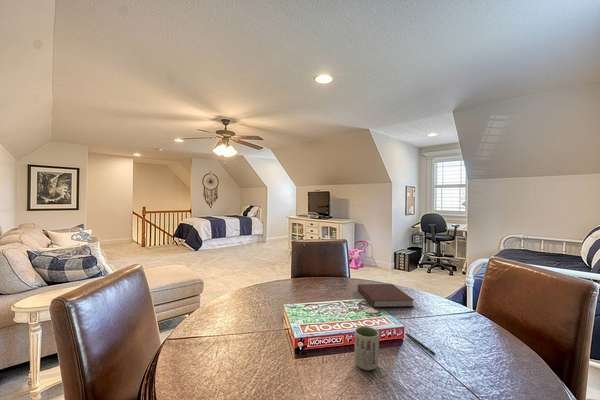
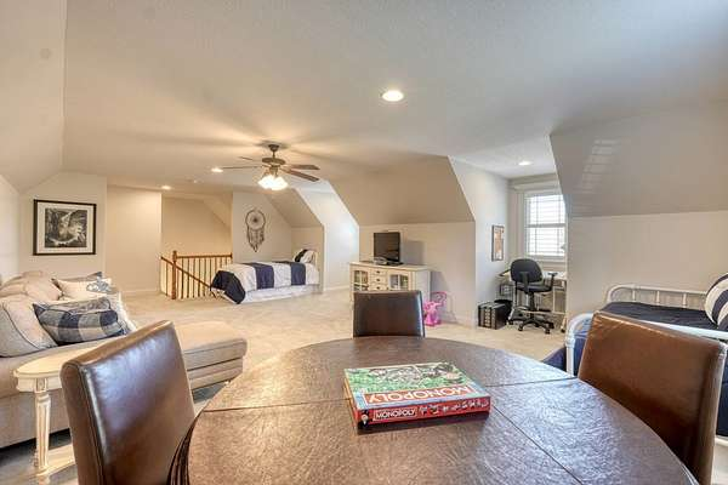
- cup (366, 348)
- pen (420, 343)
- notebook (383, 294)
